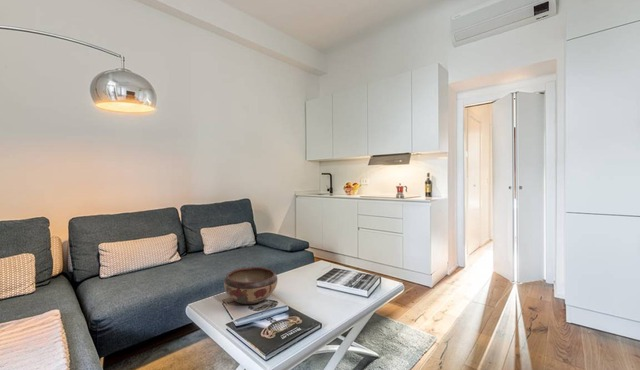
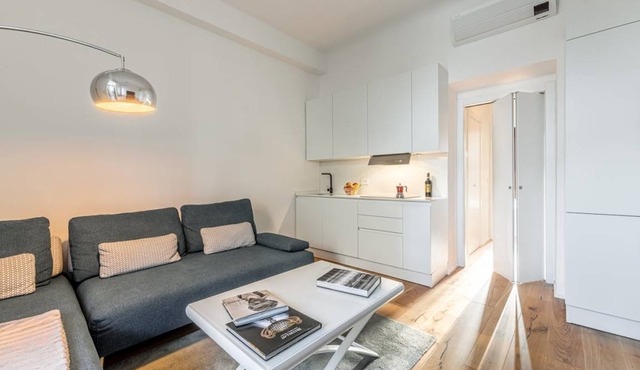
- decorative bowl (251, 285)
